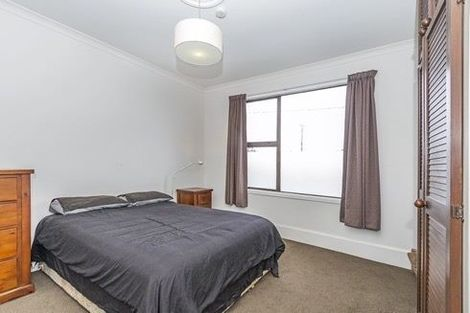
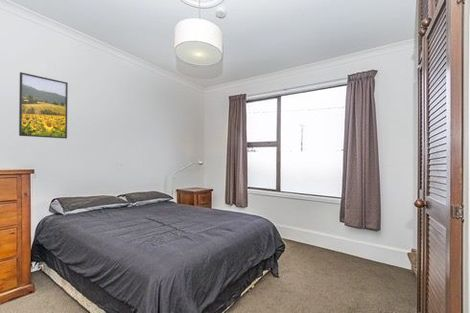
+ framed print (44, 107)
